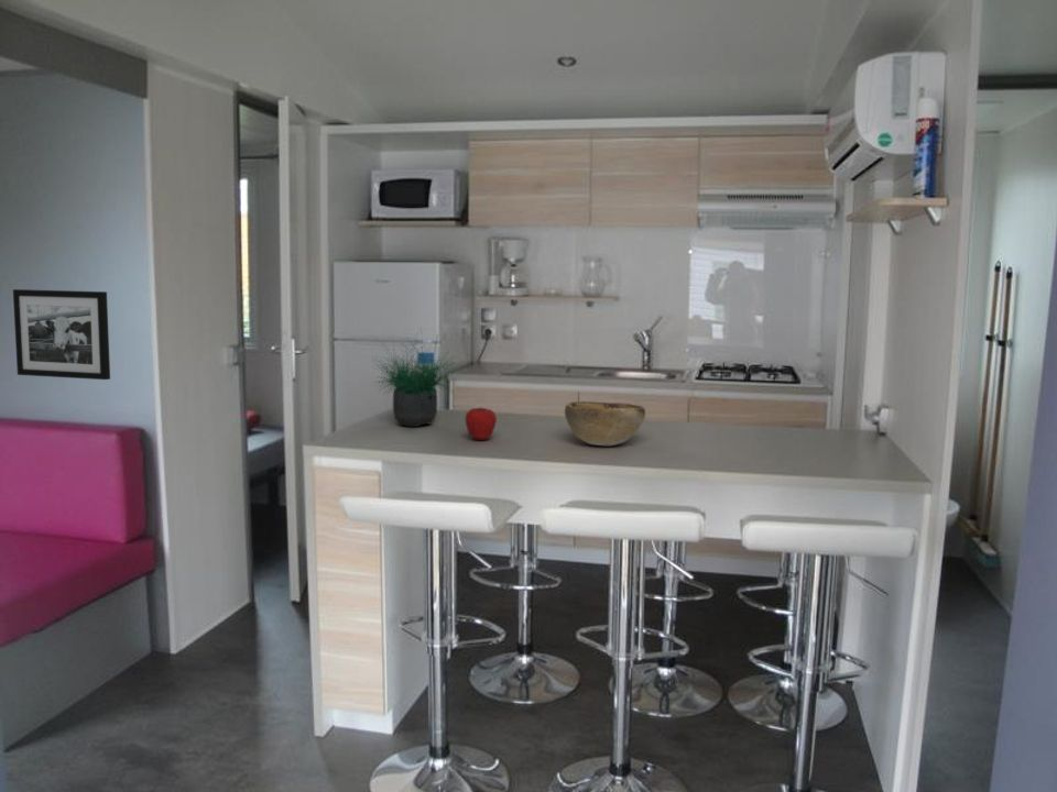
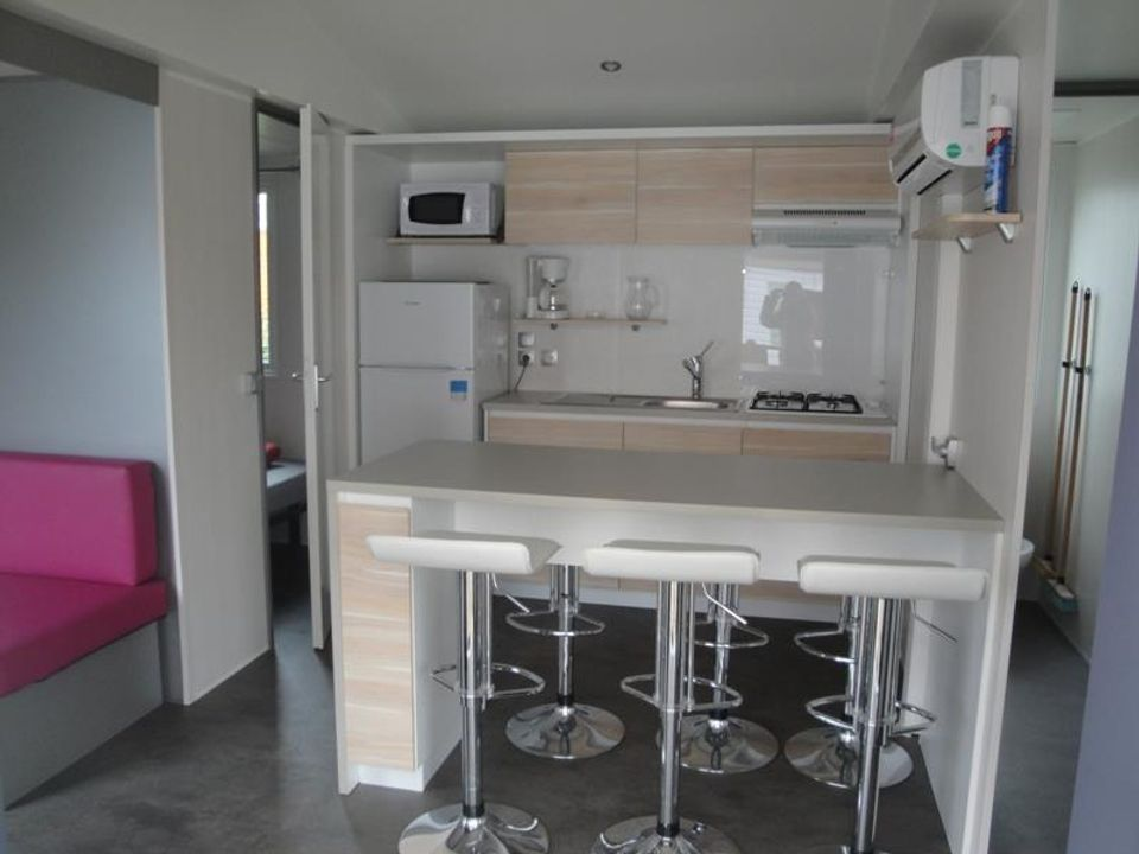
- decorative bowl (604, 424)
- picture frame (61, 333)
- apple (480, 422)
- potted plant (414, 374)
